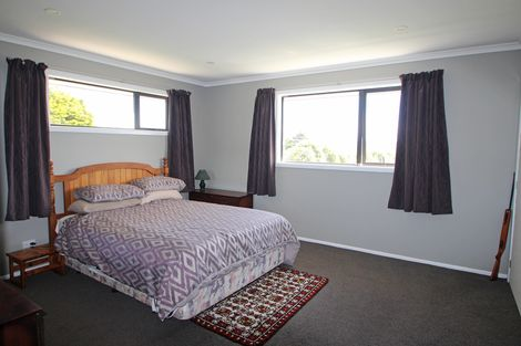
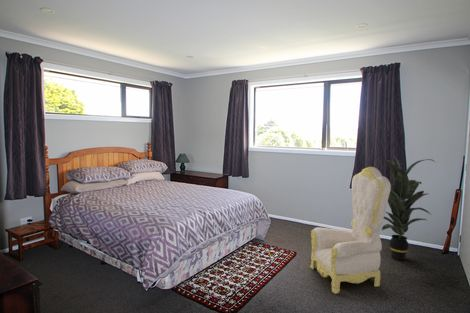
+ indoor plant (397, 204)
+ armchair (351, 223)
